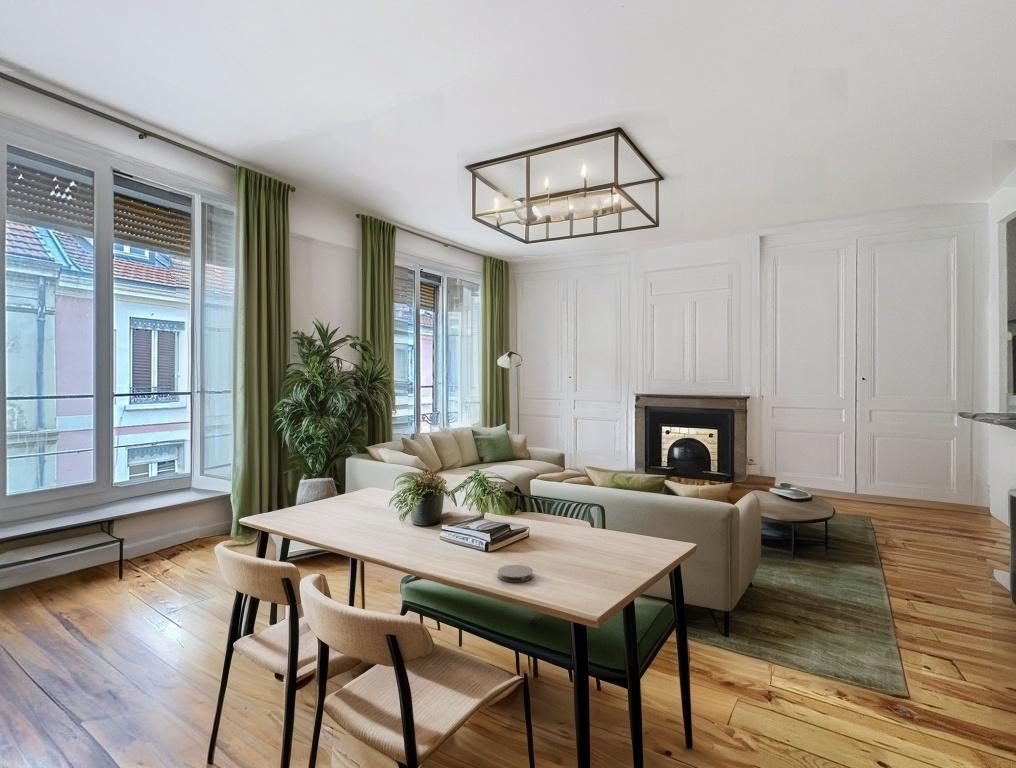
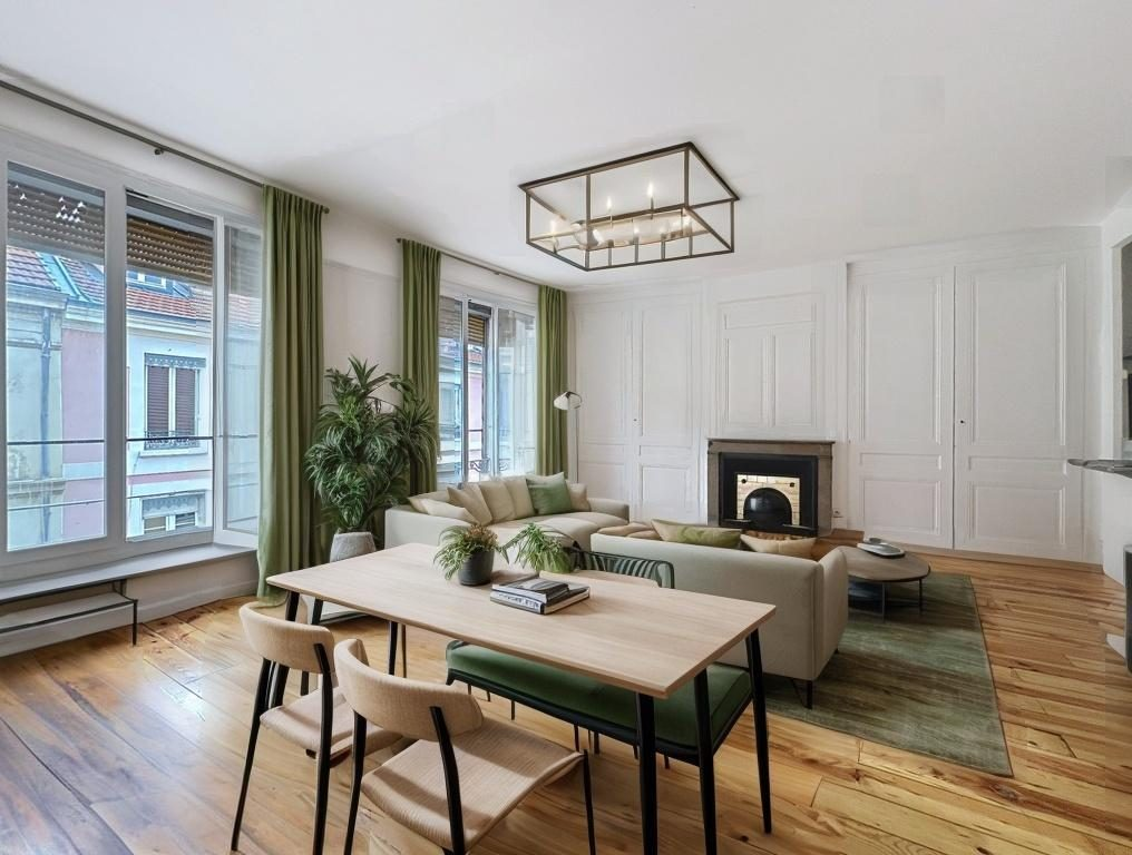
- coaster (515, 573)
